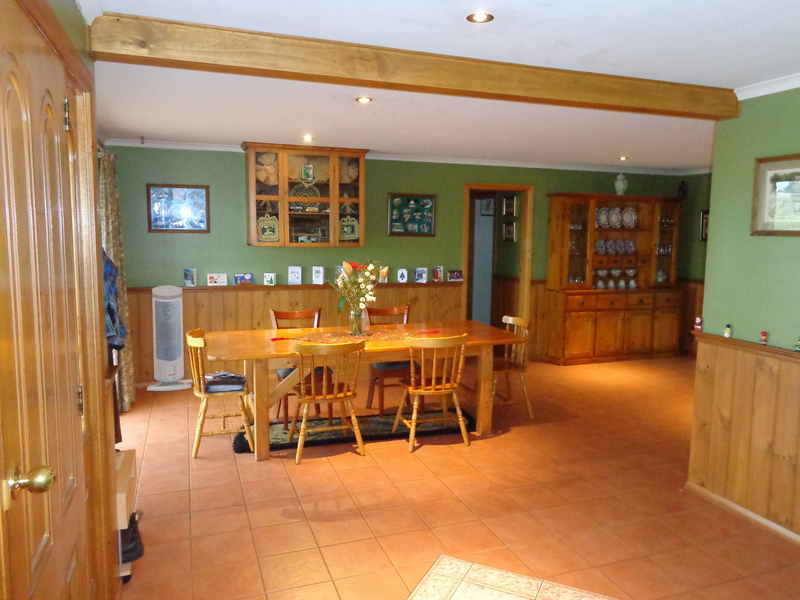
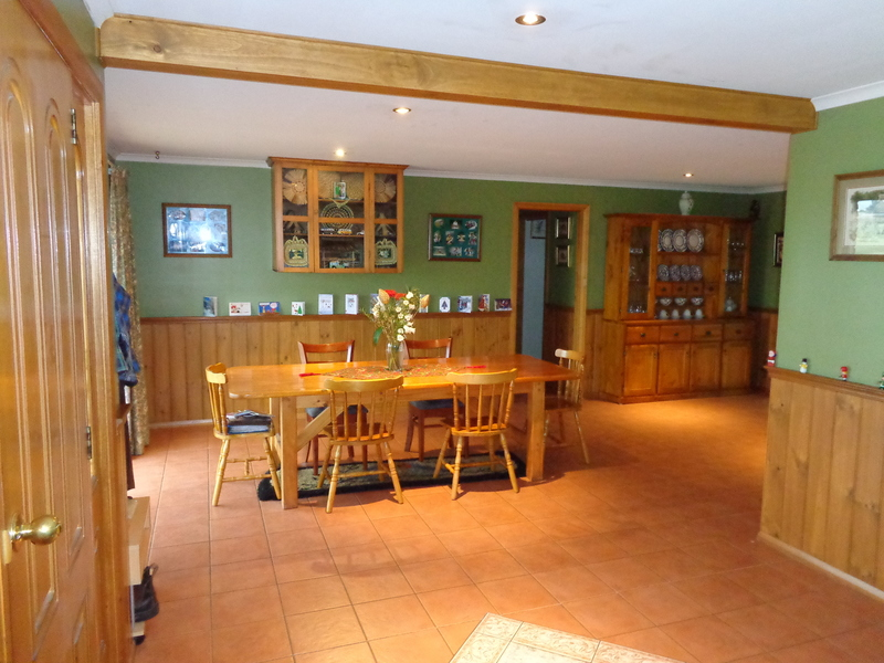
- air purifier (168, 337)
